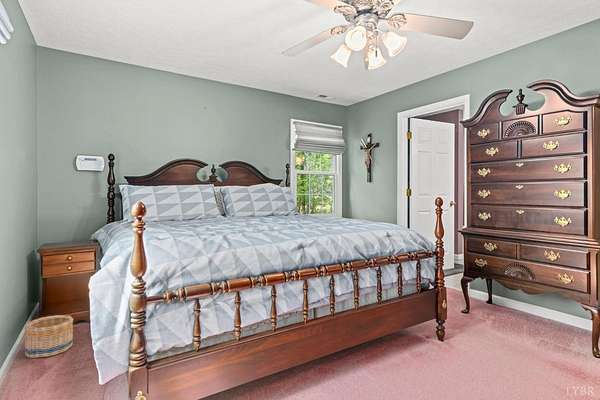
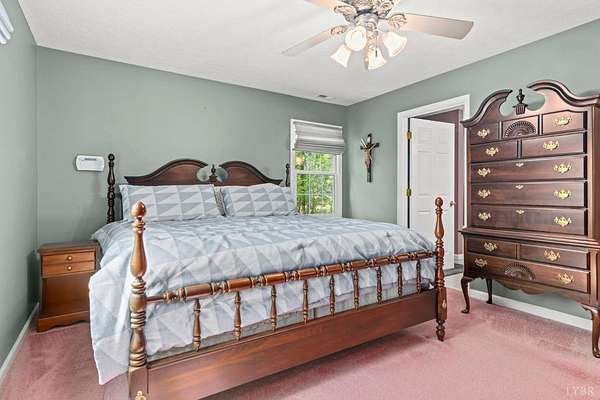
- basket (49, 335)
